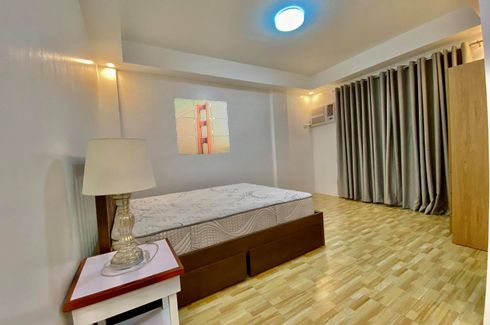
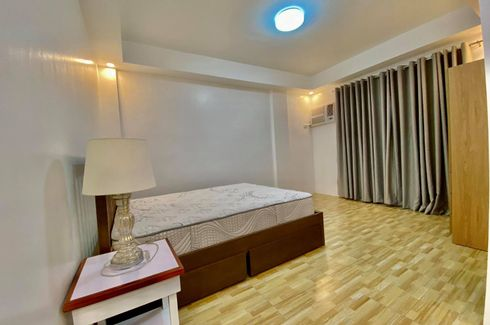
- wall art (203, 127)
